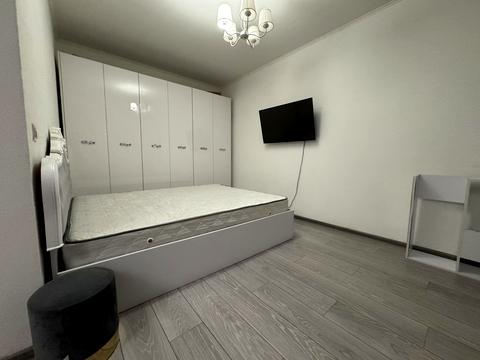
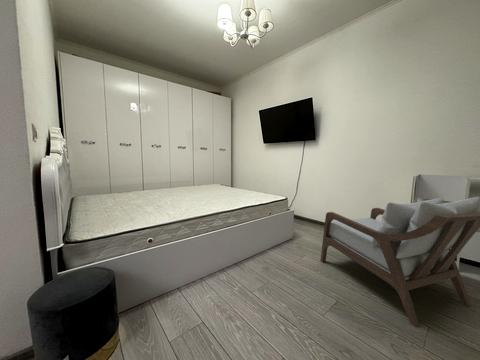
+ armchair (393, 238)
